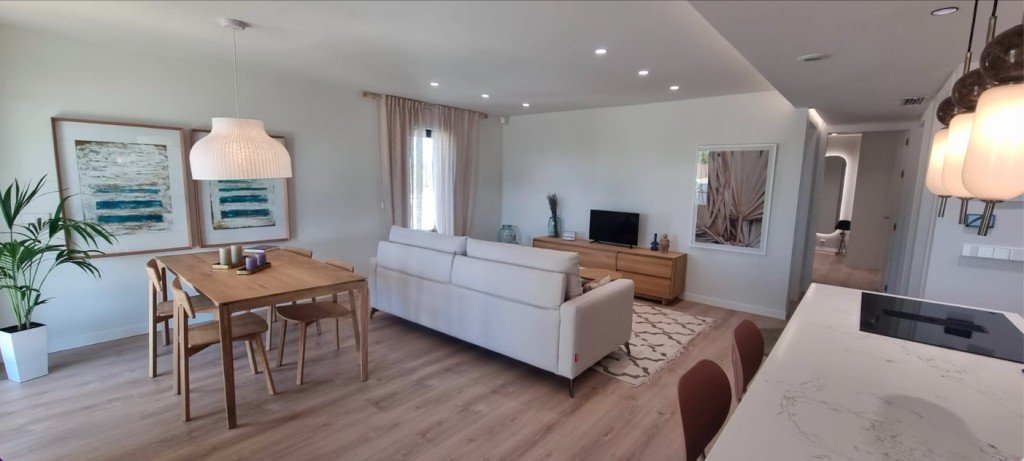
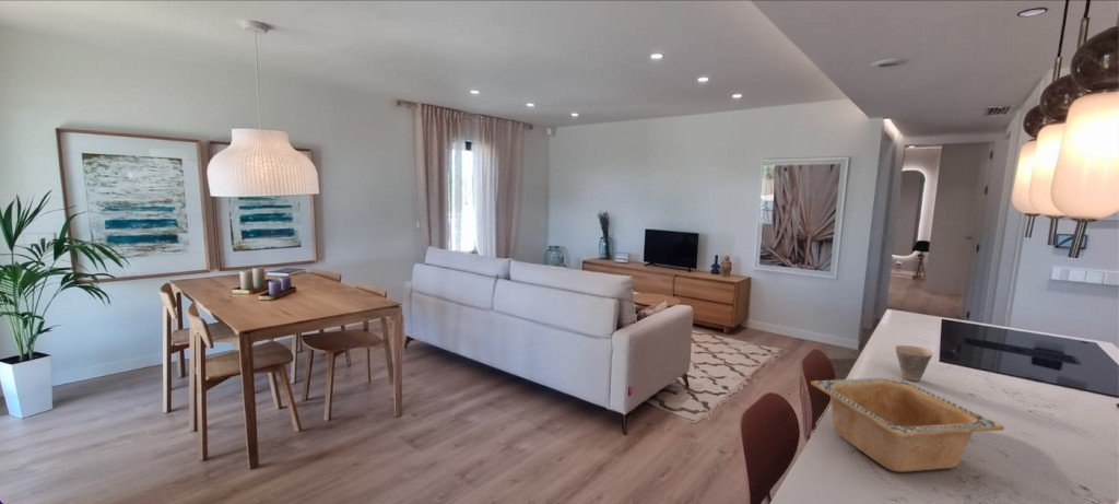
+ cup (911, 364)
+ serving bowl (895, 425)
